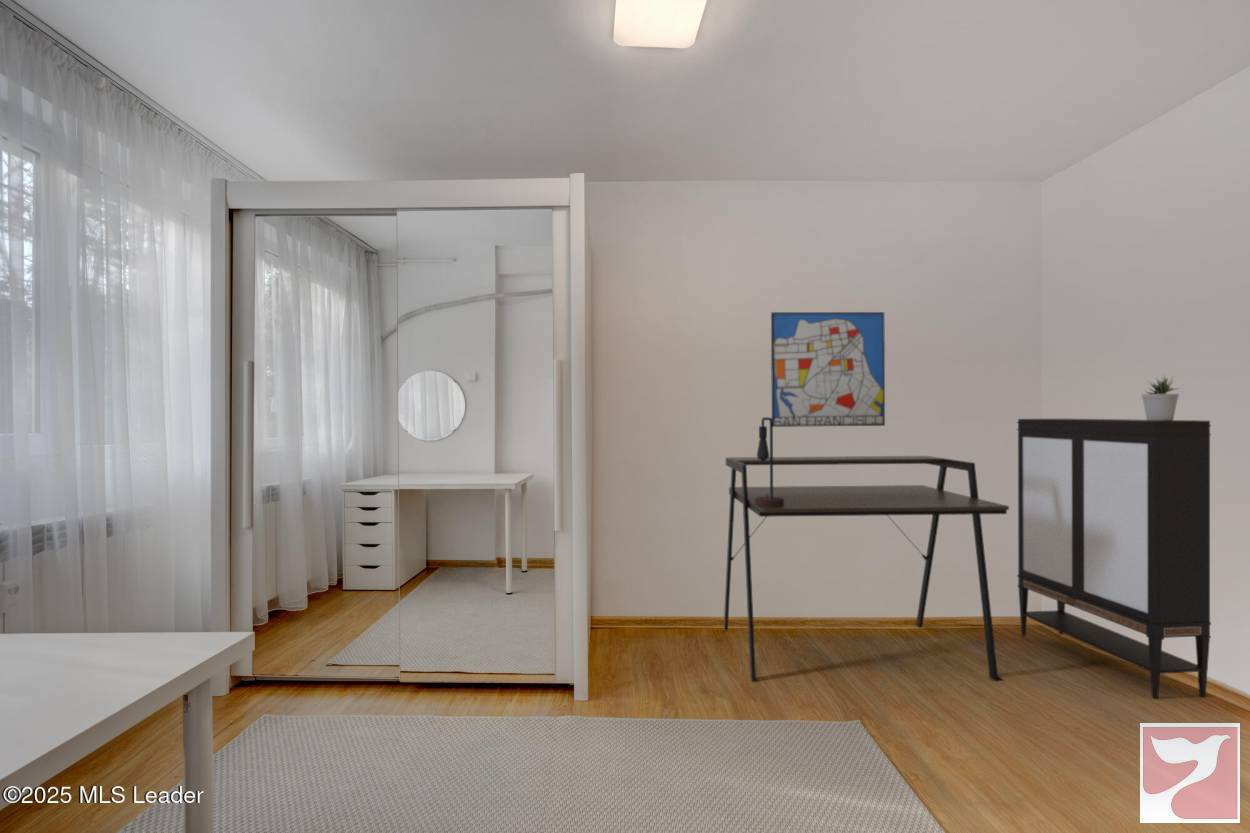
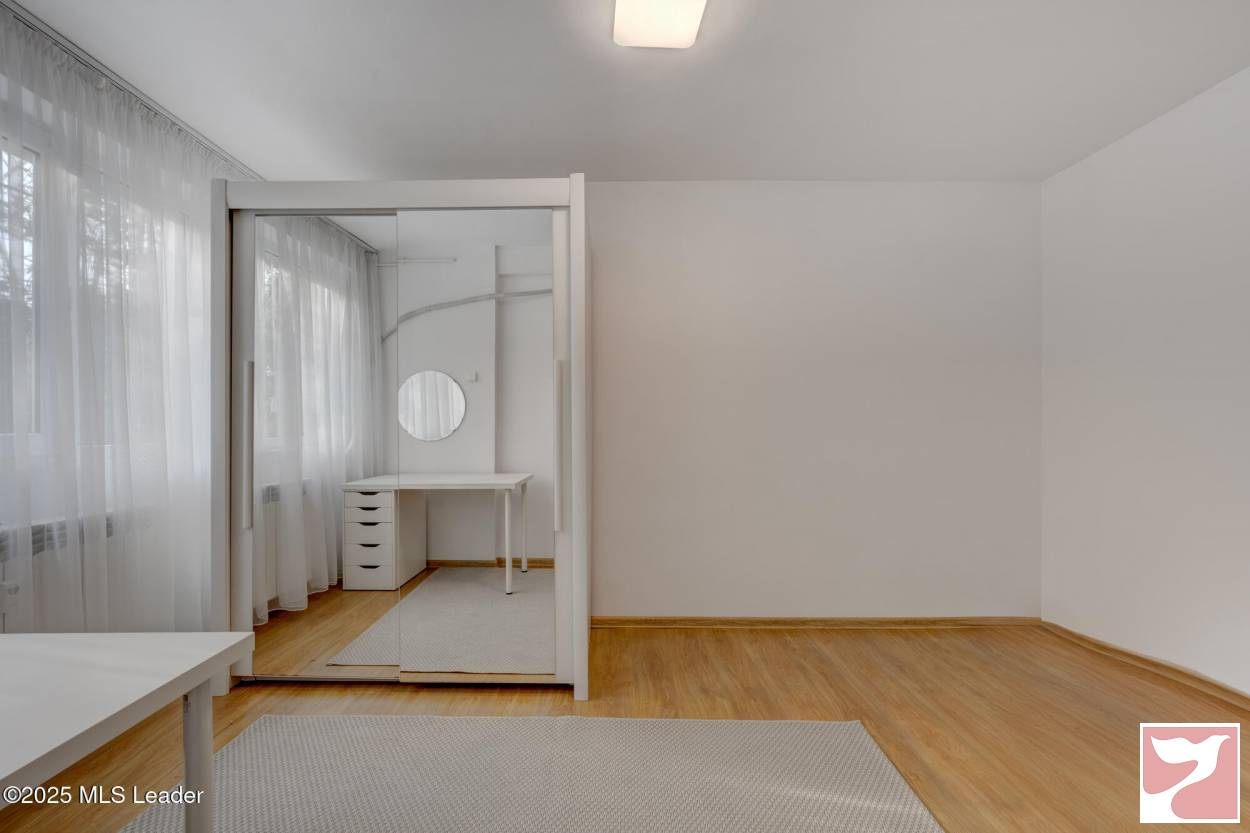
- potted plant (1159, 397)
- storage cabinet (1101, 541)
- wall art (828, 369)
- table lamp (765, 459)
- desk (849, 515)
